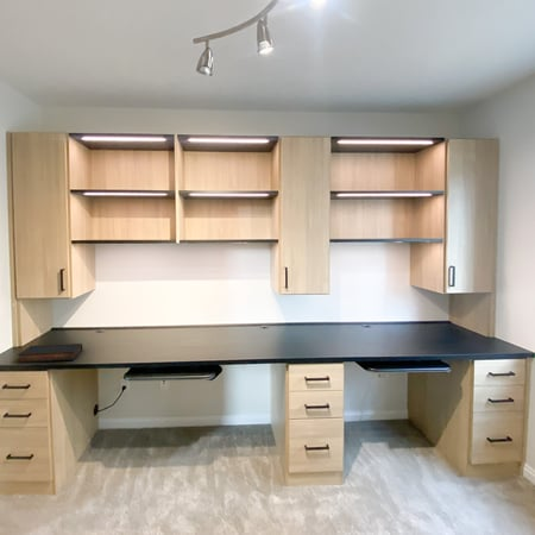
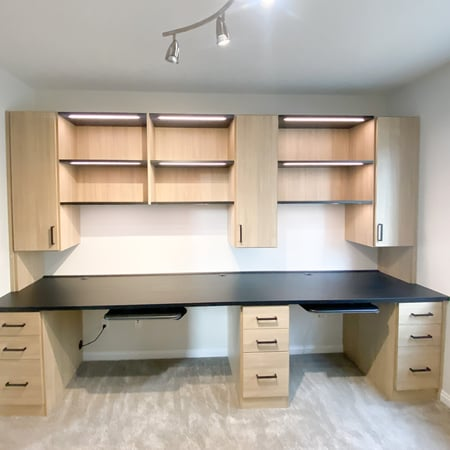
- book (51, 352)
